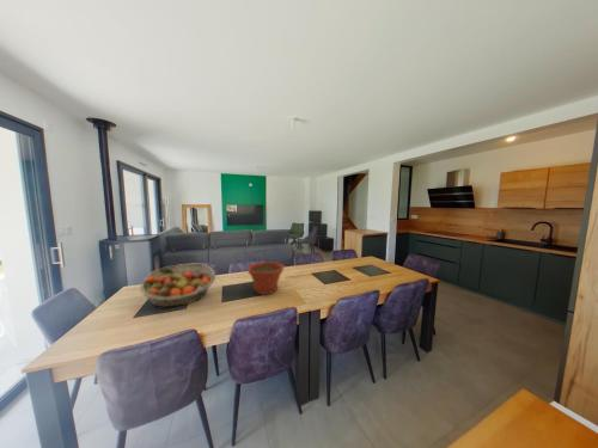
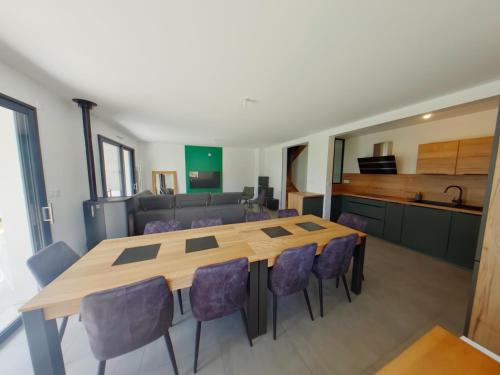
- fruit basket (179, 283)
- plant pot (266, 278)
